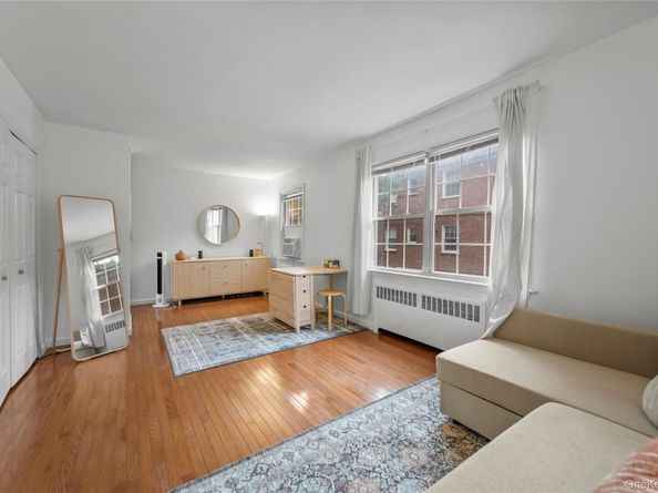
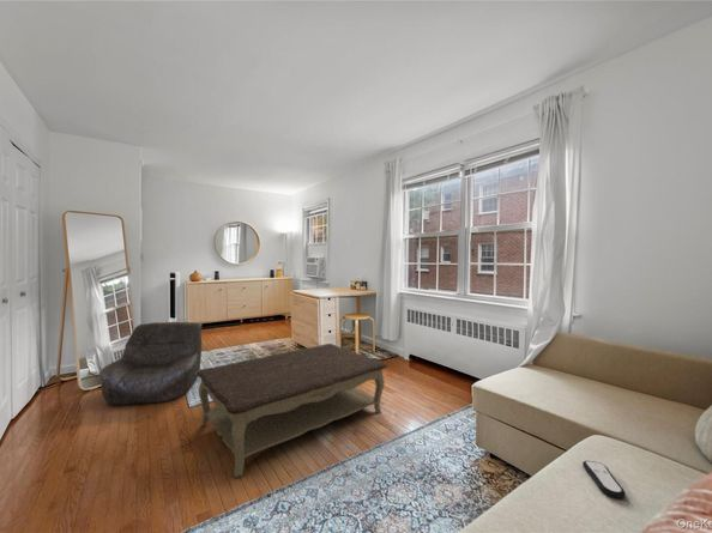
+ coffee table (295, 392)
+ armchair (157, 358)
+ remote control (603, 478)
